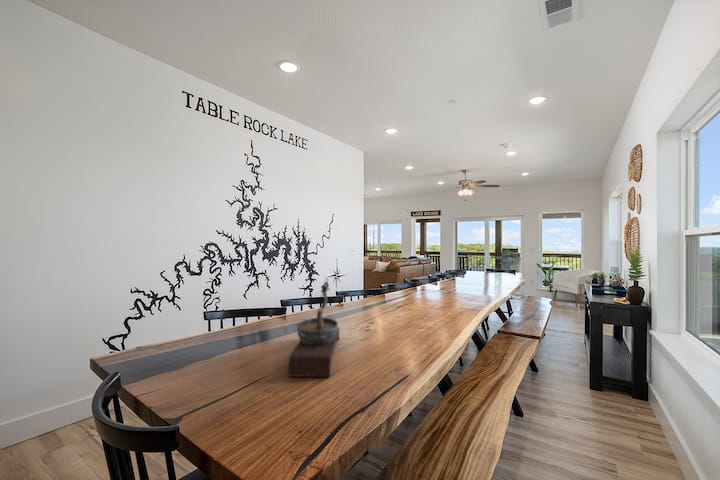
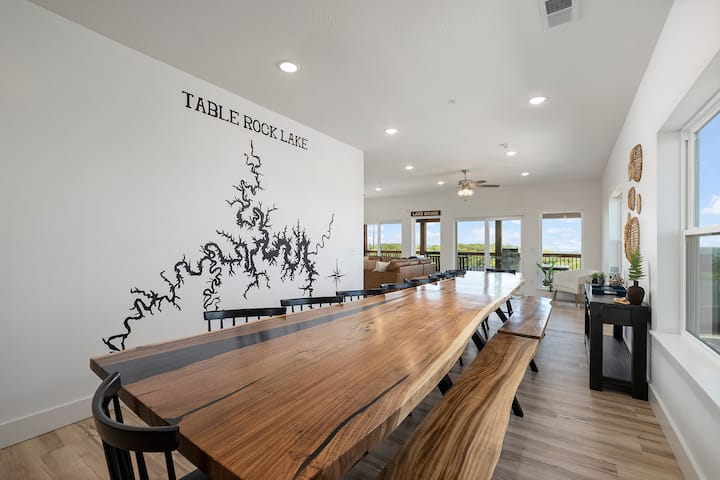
- bonsai tree (318, 316)
